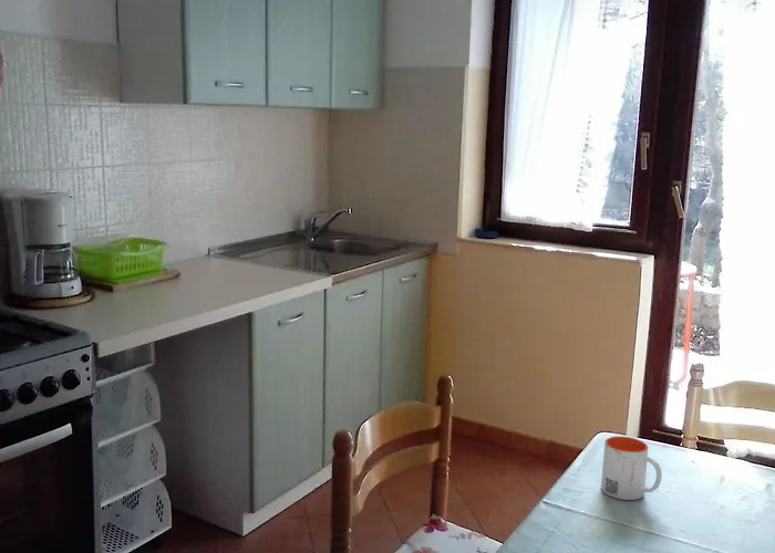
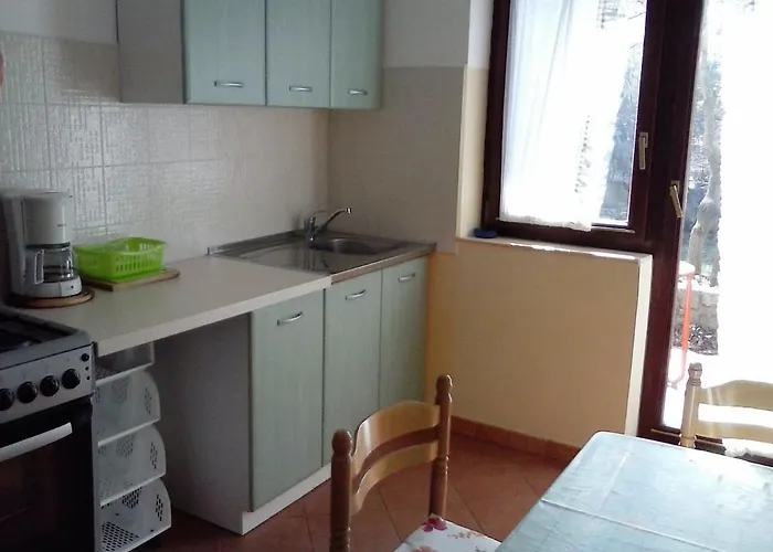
- mug (632, 470)
